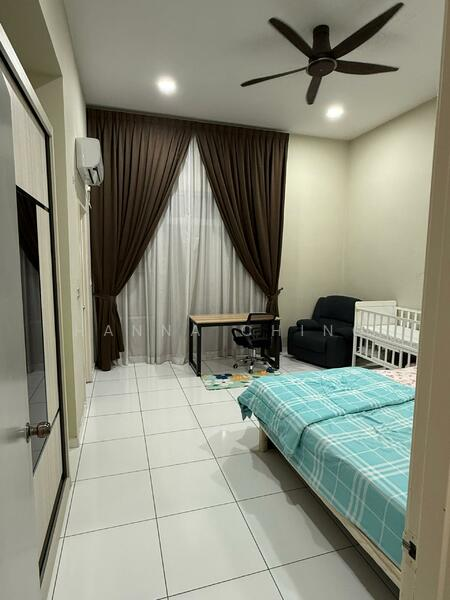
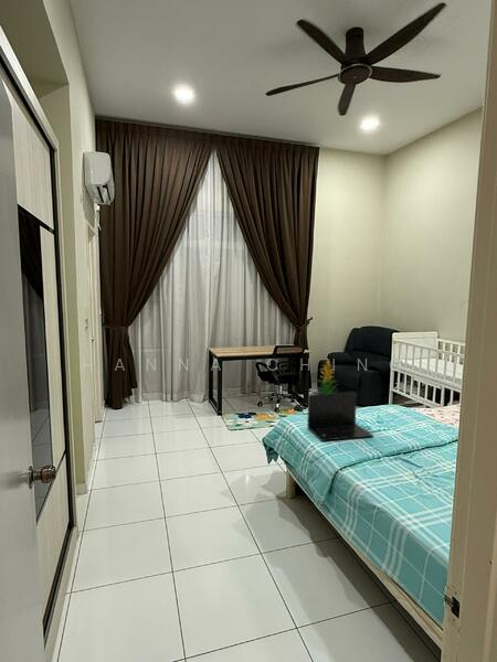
+ laptop (340, 415)
+ indoor plant (327, 381)
